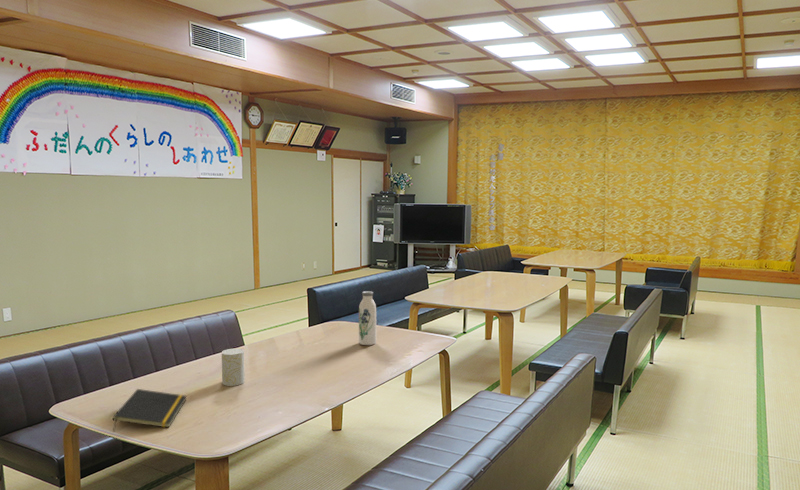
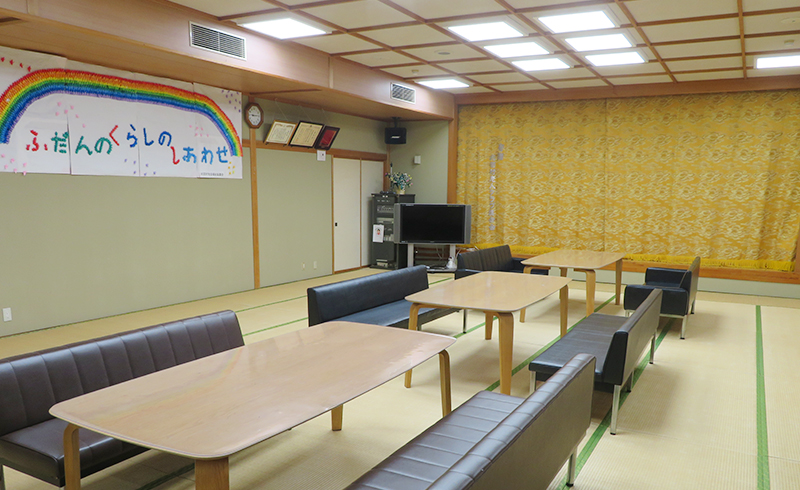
- cup (233, 366)
- notepad (152, 407)
- water bottle (367, 317)
